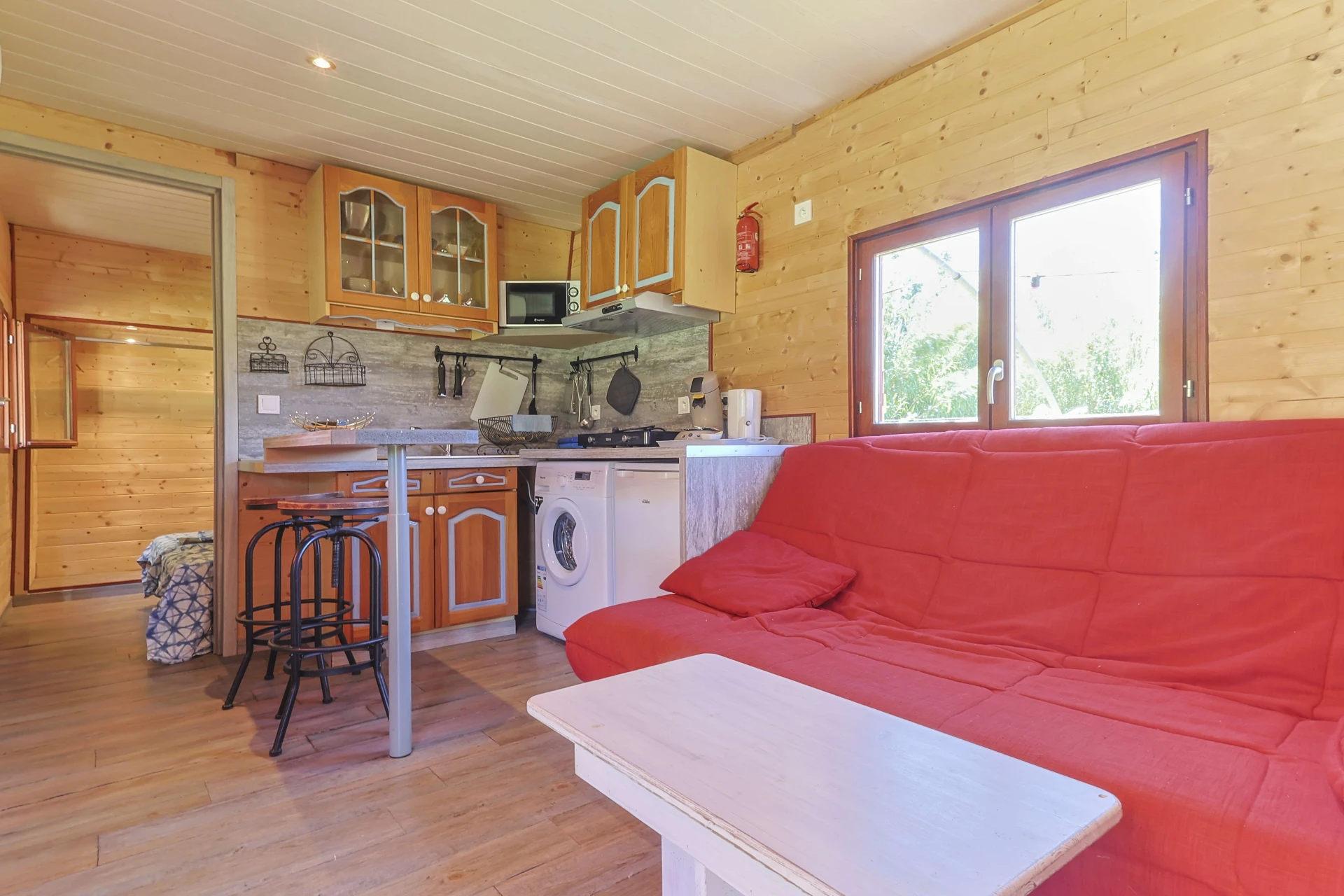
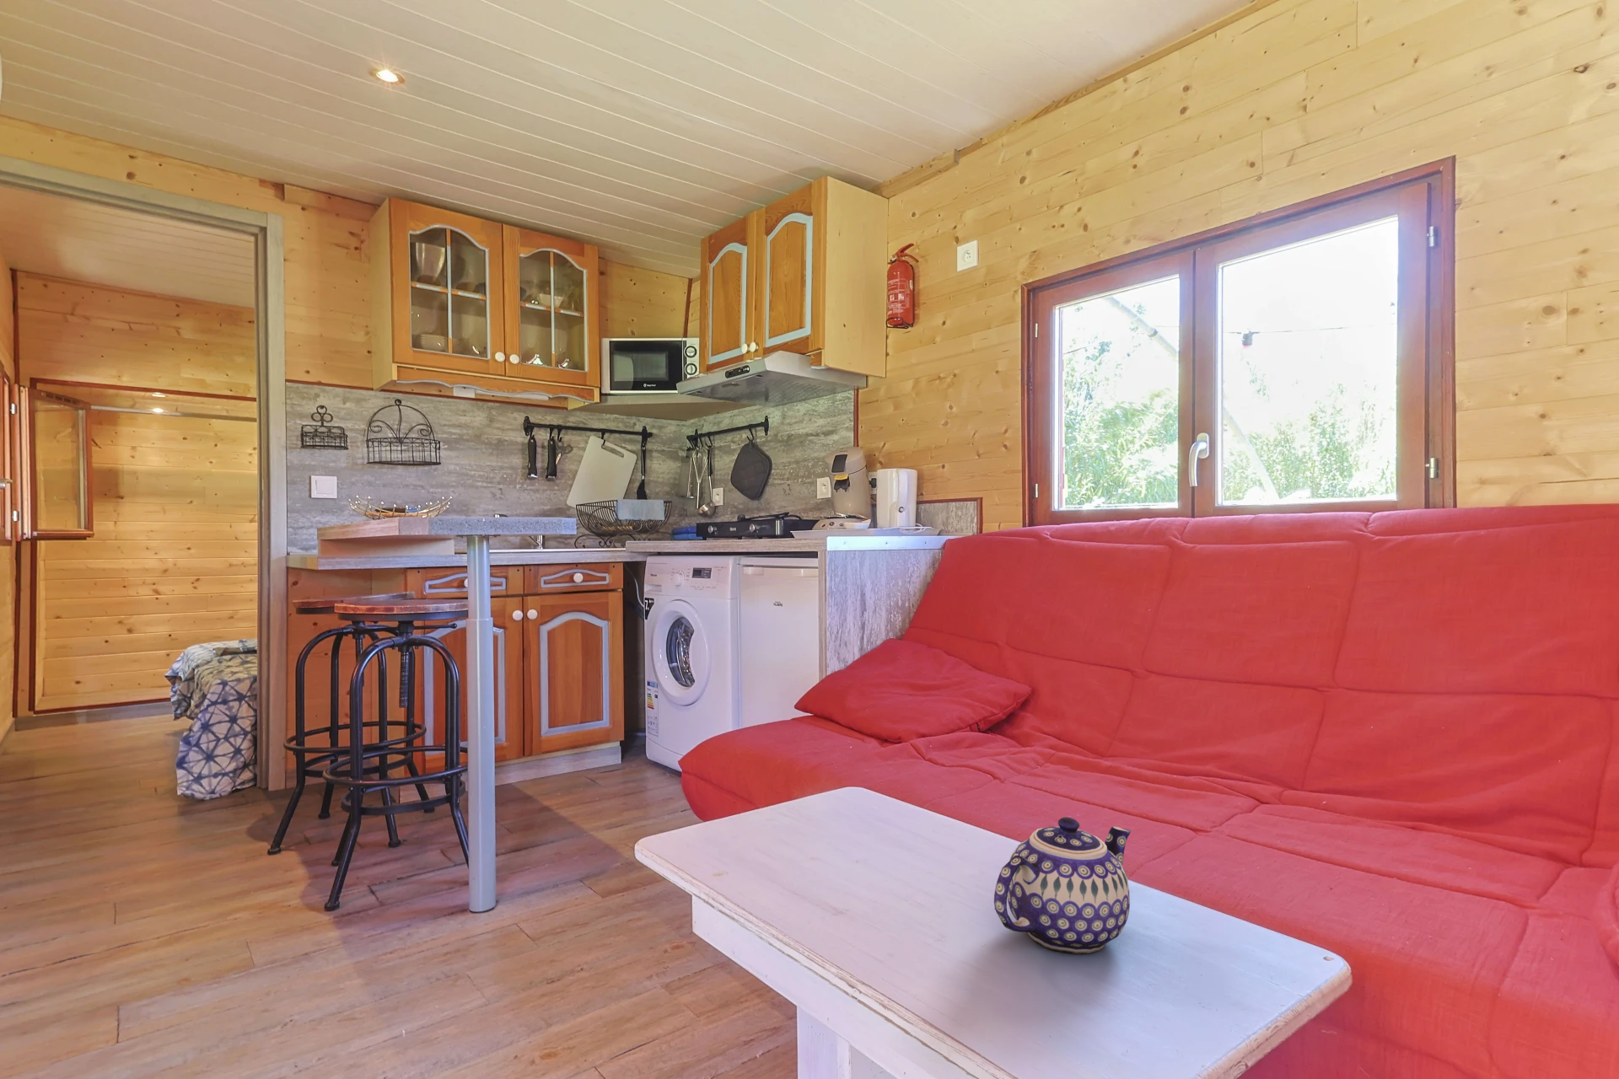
+ teapot (1067, 875)
